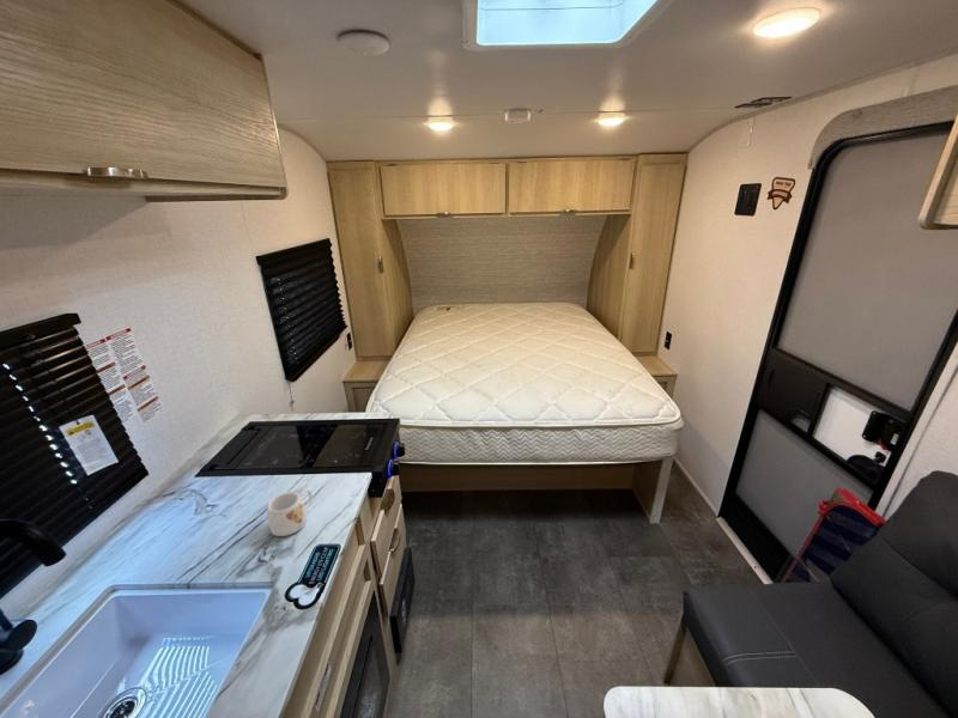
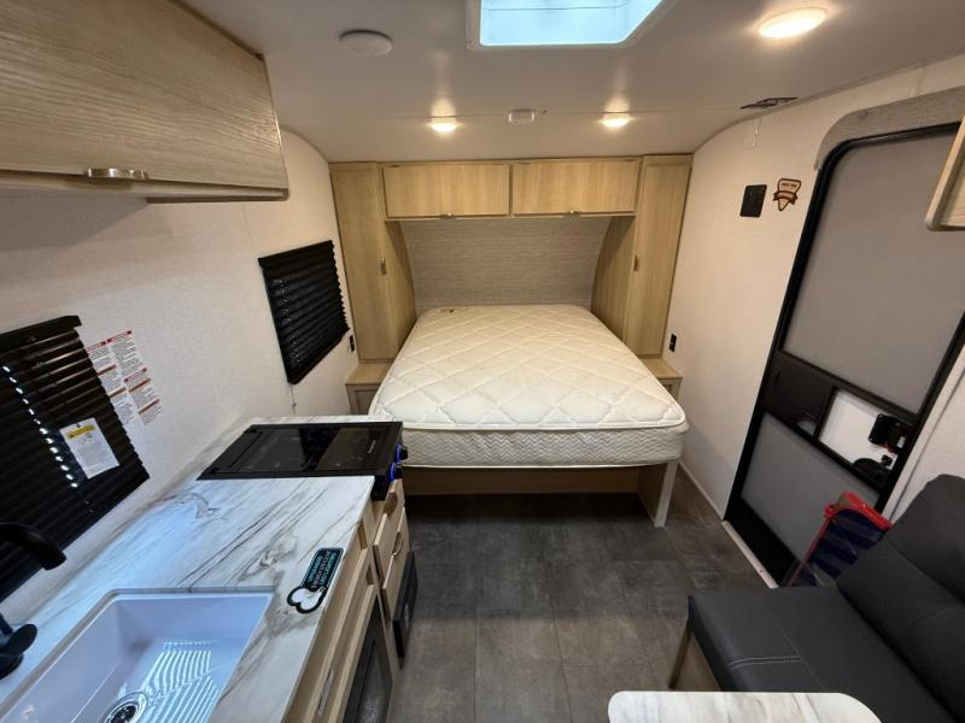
- mug (292, 509)
